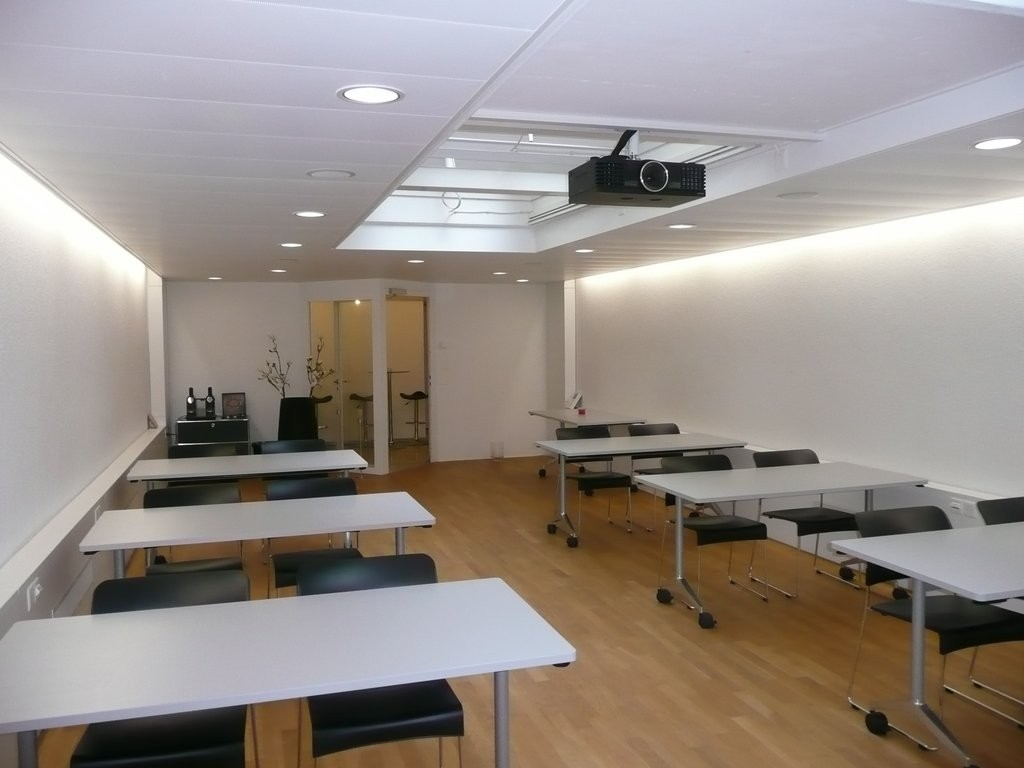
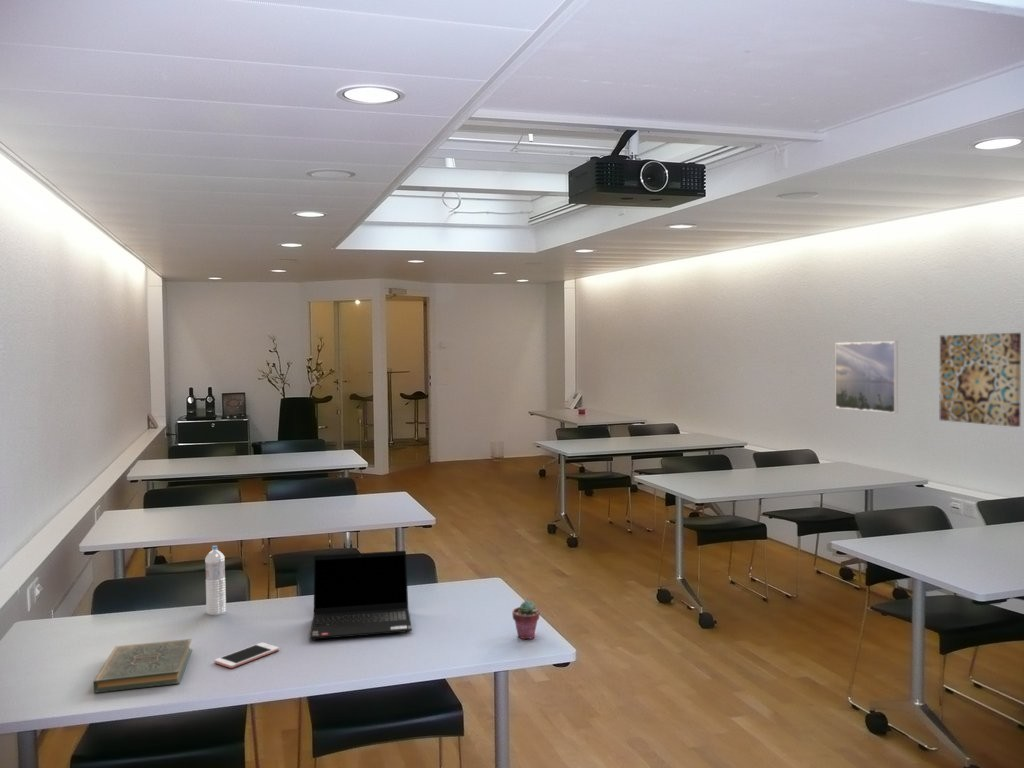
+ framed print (865, 376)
+ water bottle (215, 579)
+ laptop computer (360, 593)
+ cell phone (247, 654)
+ potted succulent (526, 618)
+ book (146, 664)
+ wall art (978, 378)
